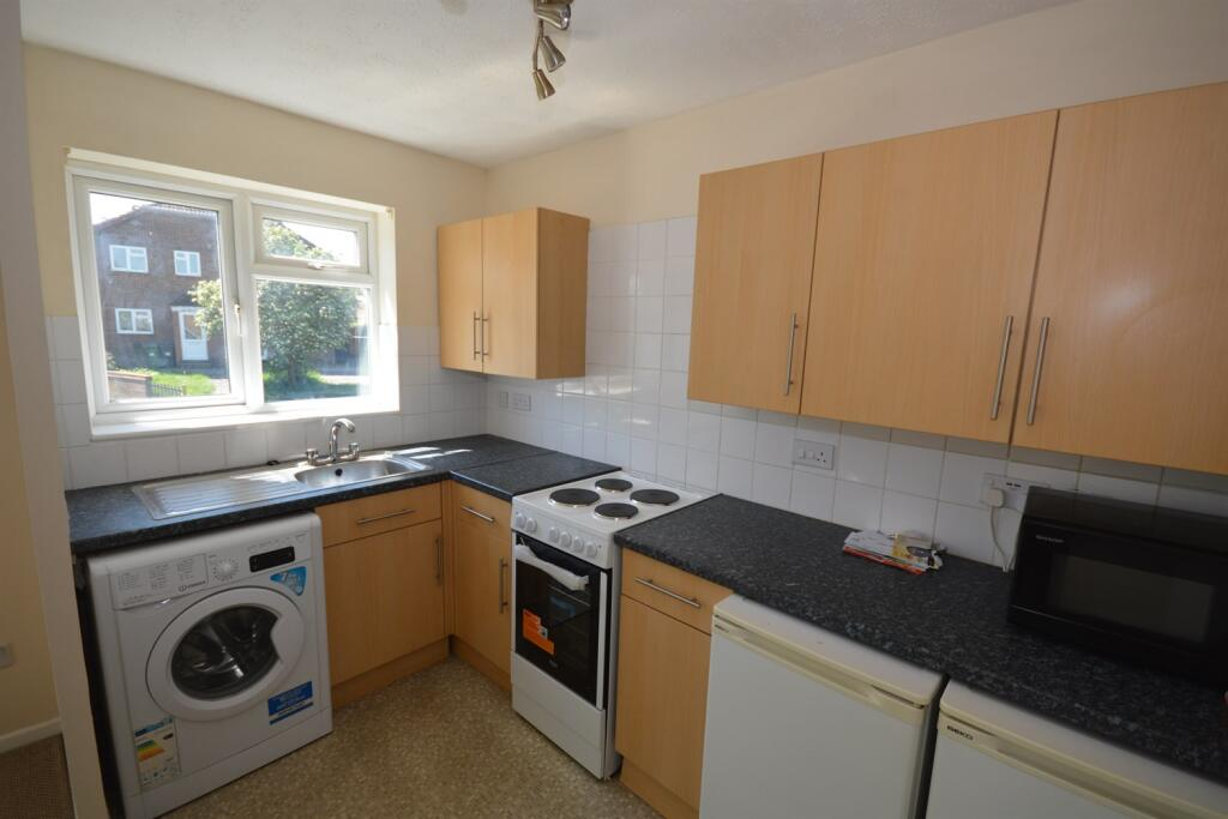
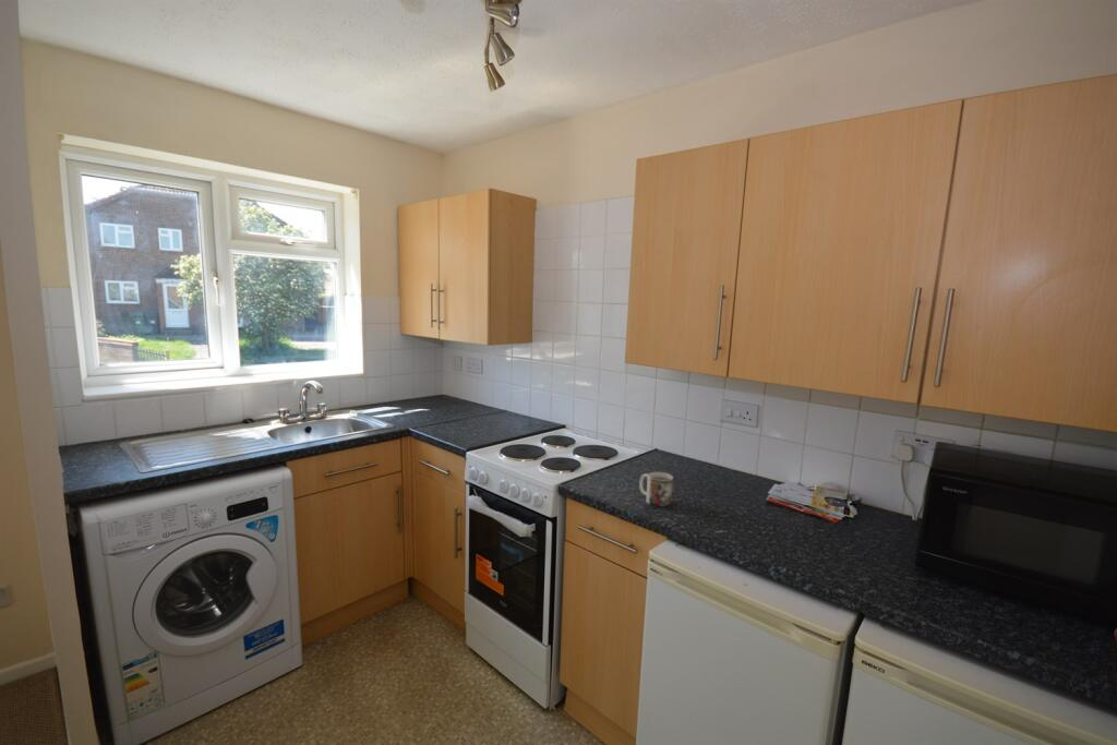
+ mug (654, 488)
